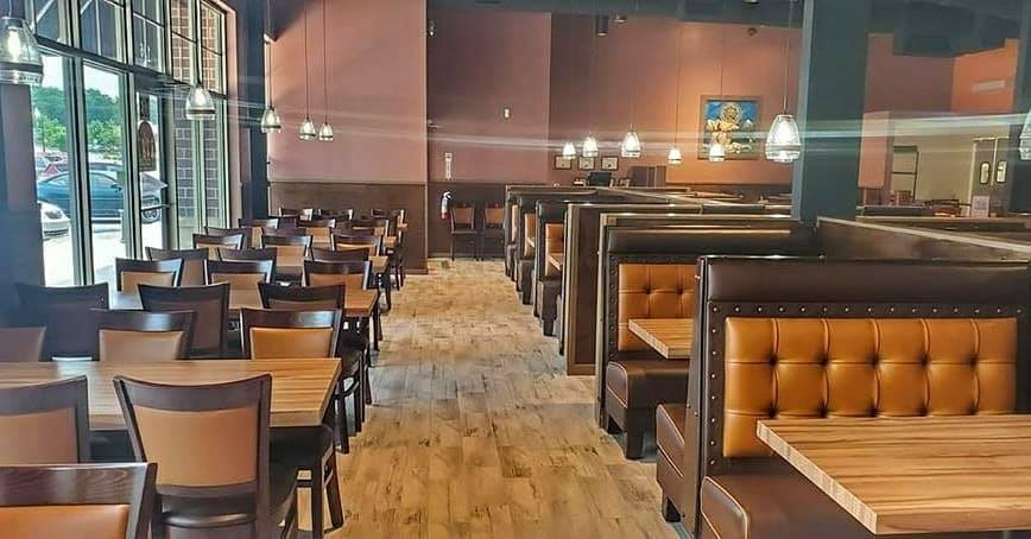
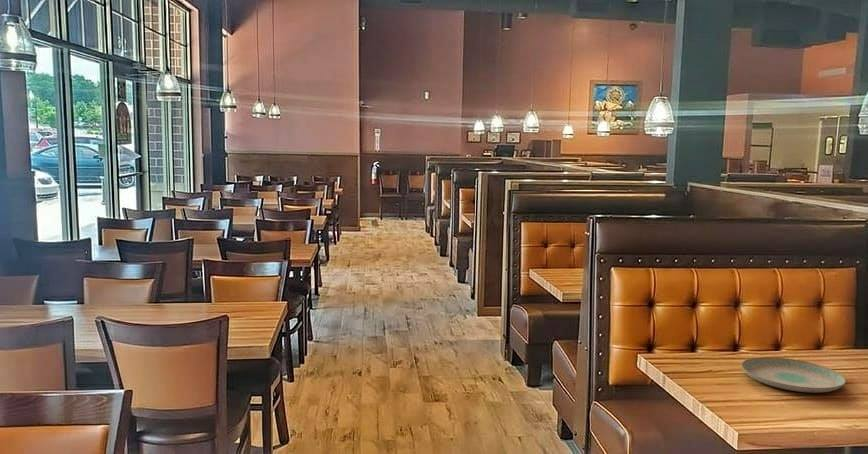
+ plate (791, 375)
